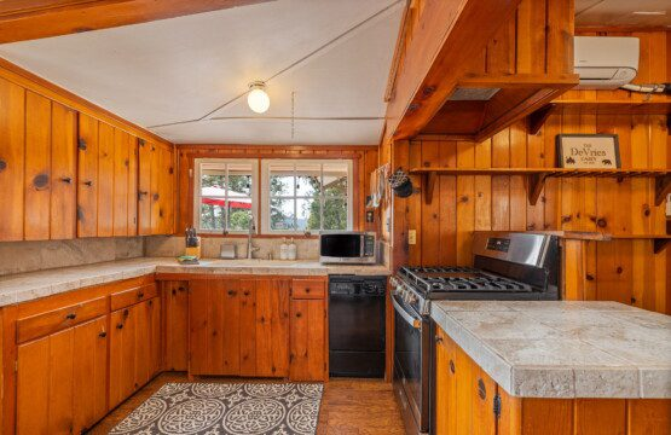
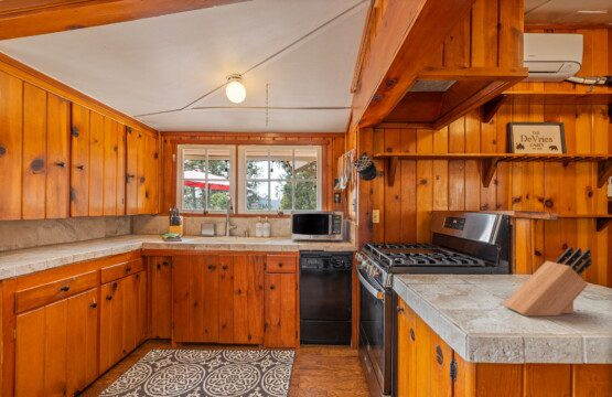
+ knife block (549, 279)
